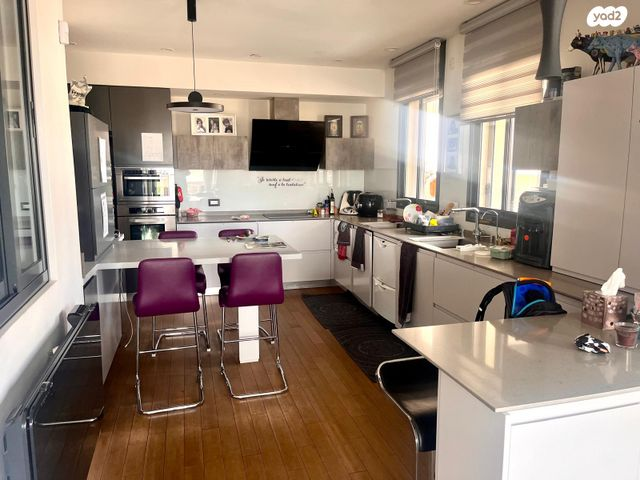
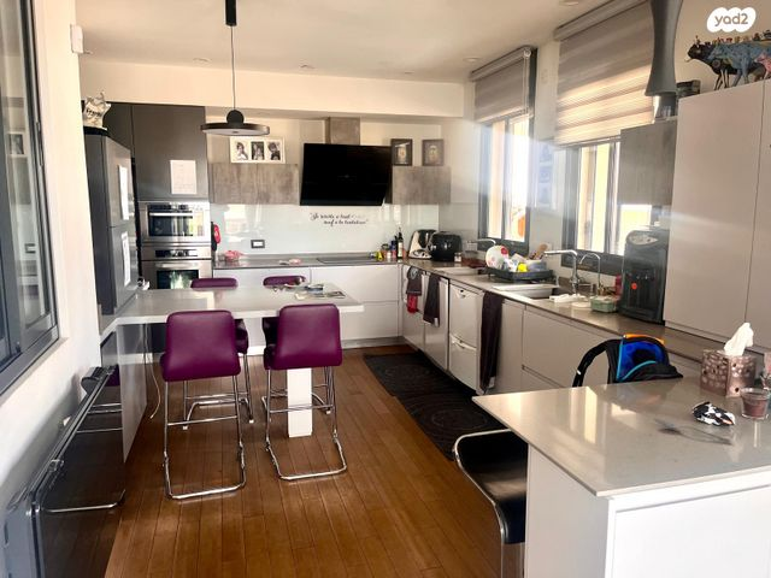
+ spoon (690, 427)
